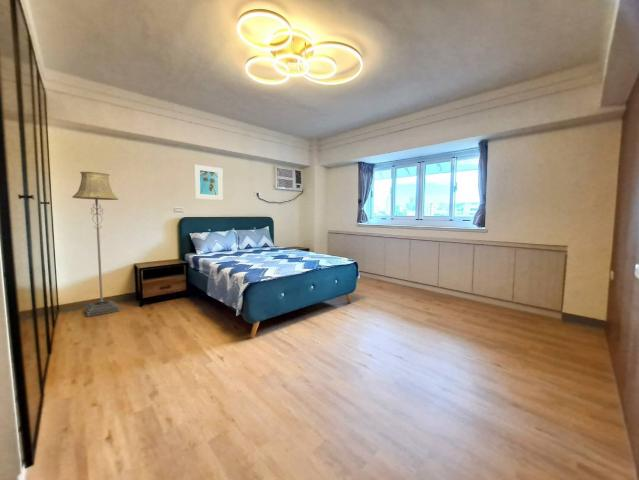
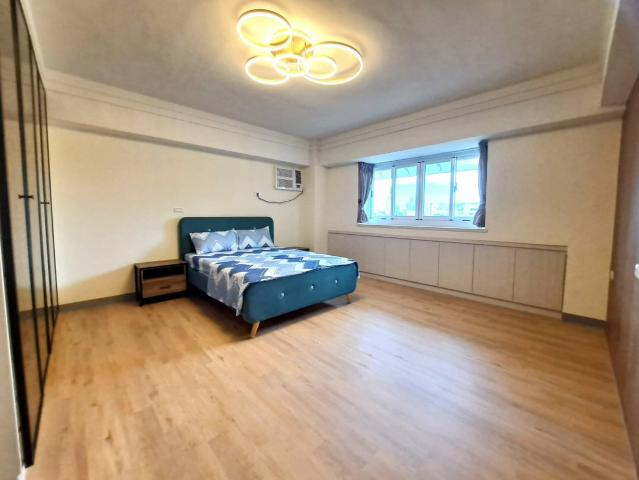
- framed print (209, 183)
- floor lamp (98, 243)
